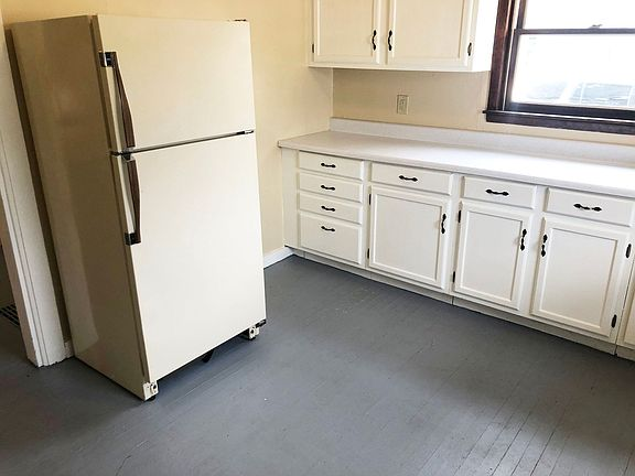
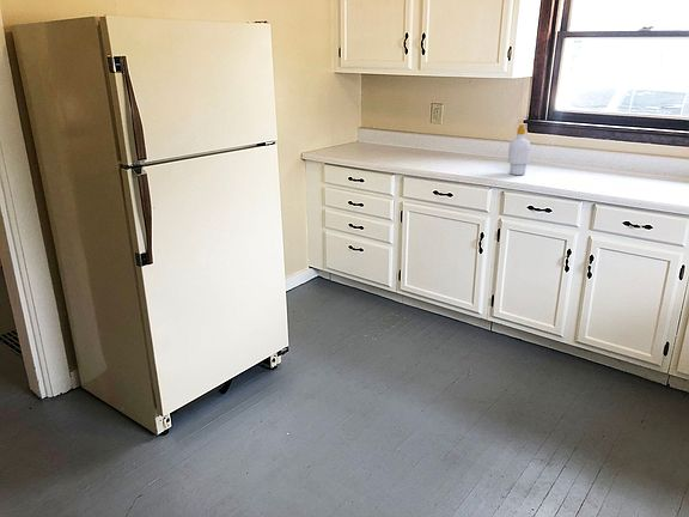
+ soap bottle (519, 150)
